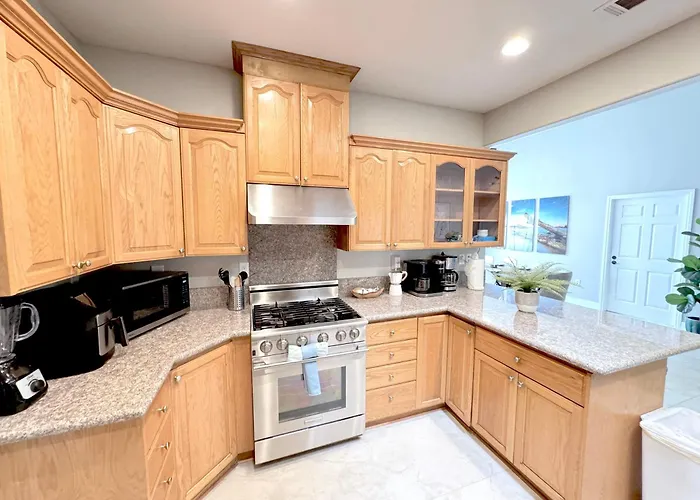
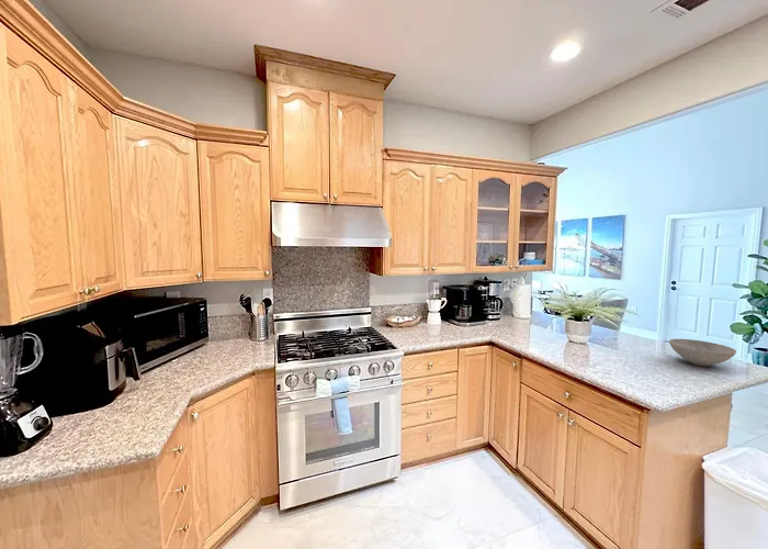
+ bowl (700, 354)
